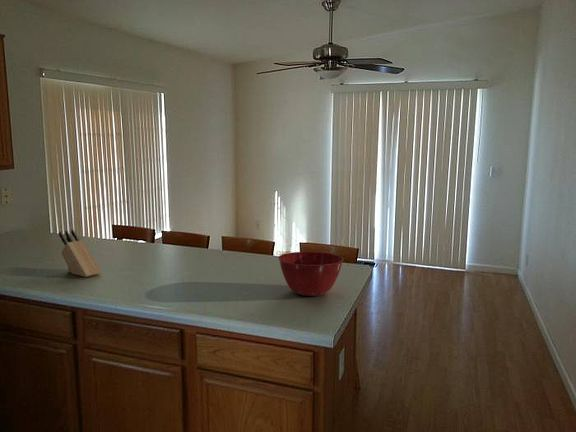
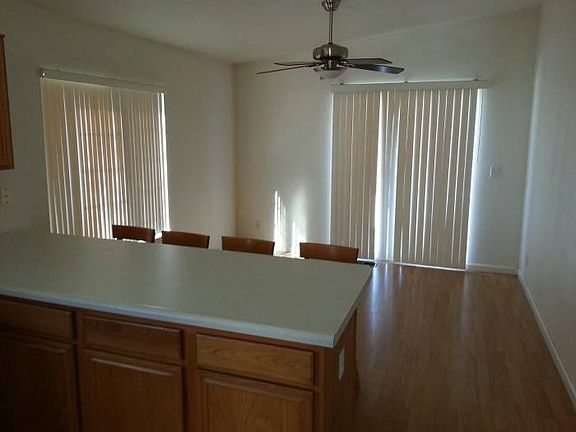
- mixing bowl (310, 274)
- knife block (78, 252)
